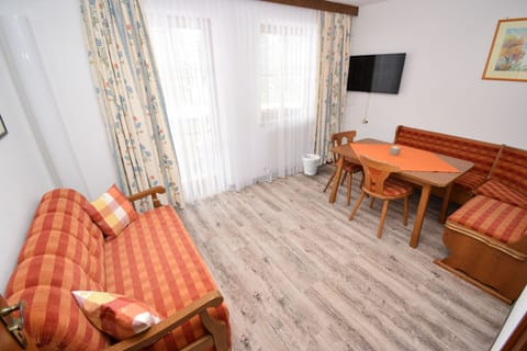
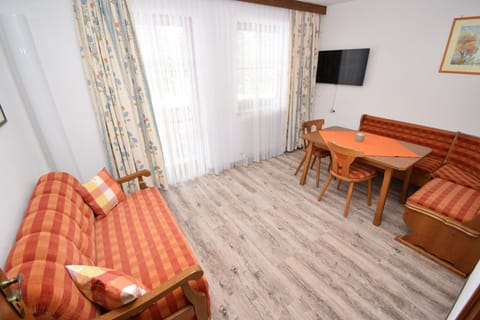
- wastebasket (310, 165)
